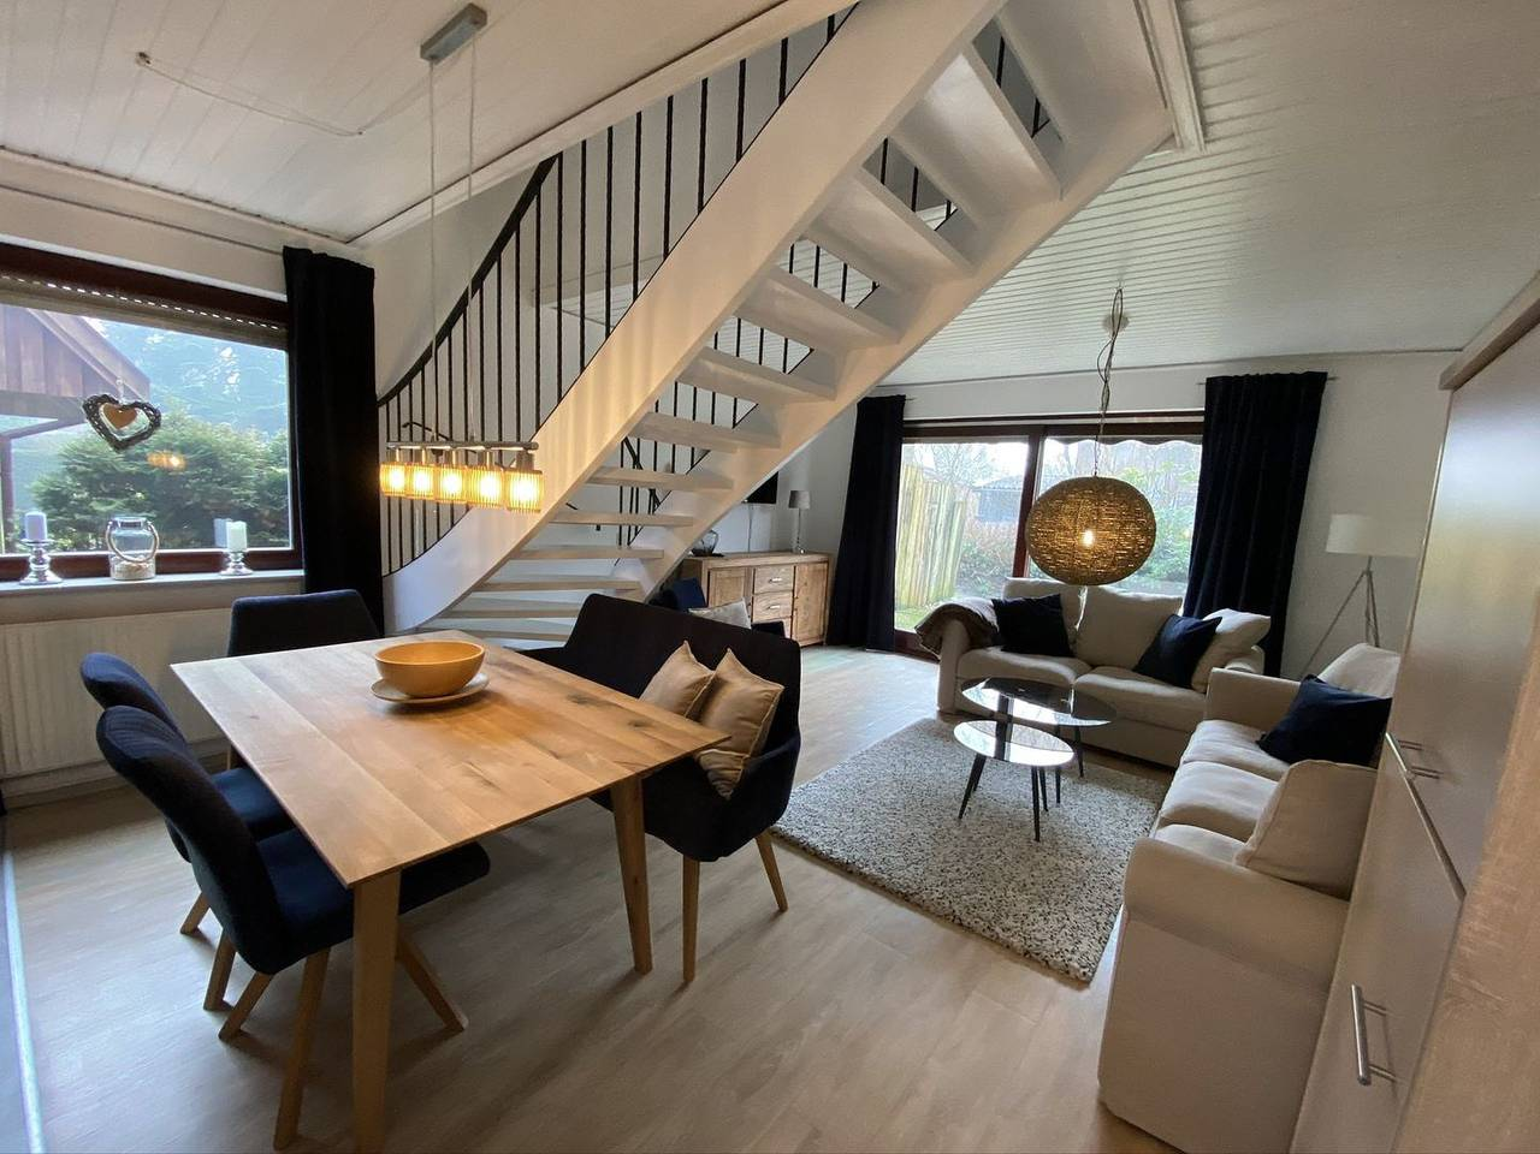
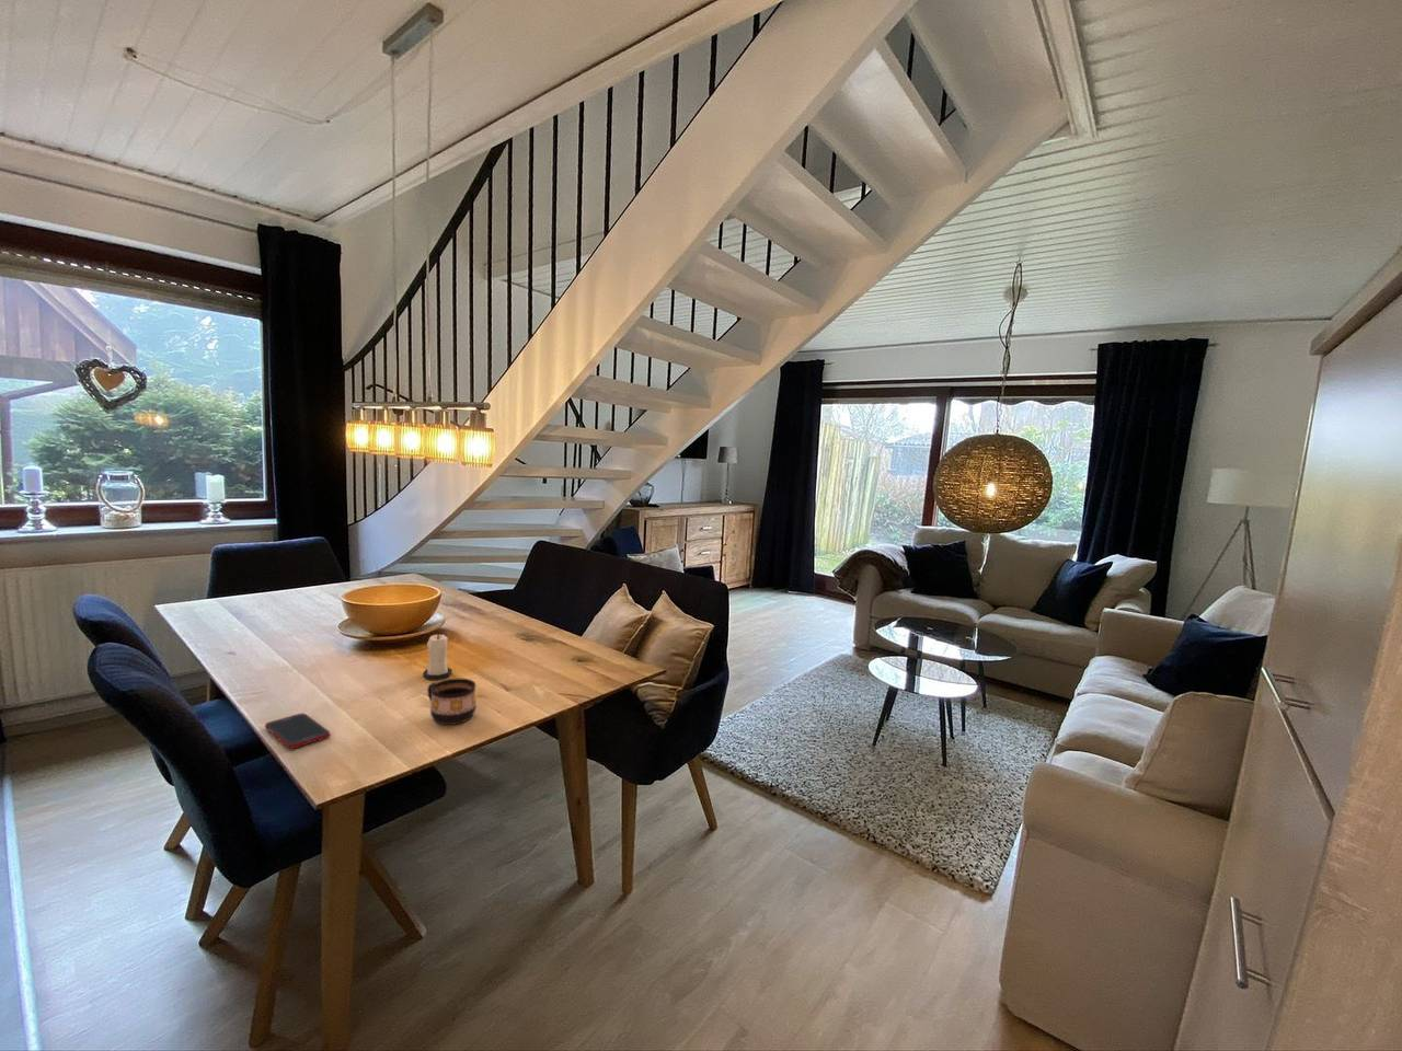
+ cup (453, 701)
+ candle (437, 654)
+ cell phone (297, 730)
